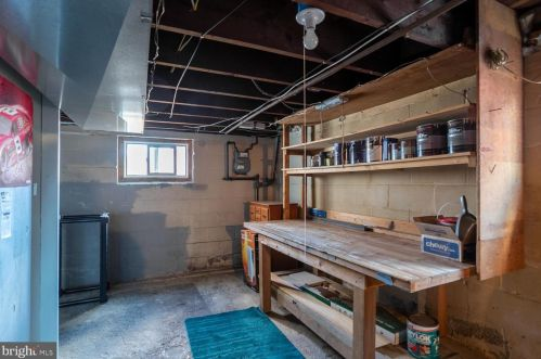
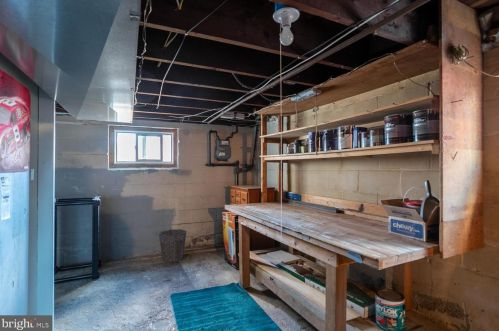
+ waste bin (172, 245)
